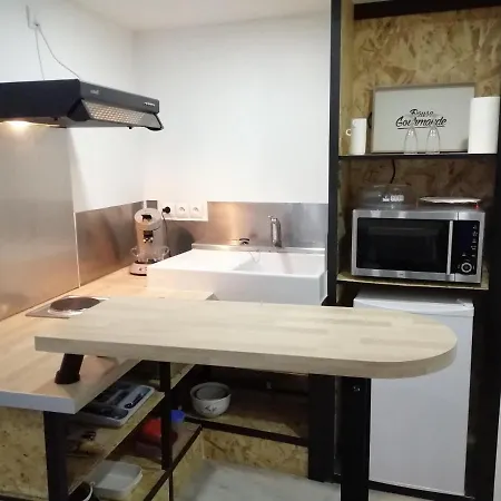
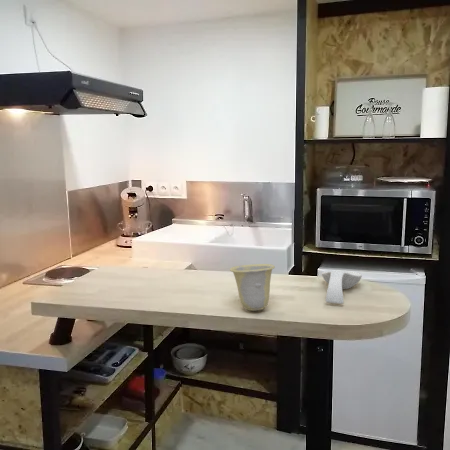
+ spoon rest (339, 279)
+ cup (252, 286)
